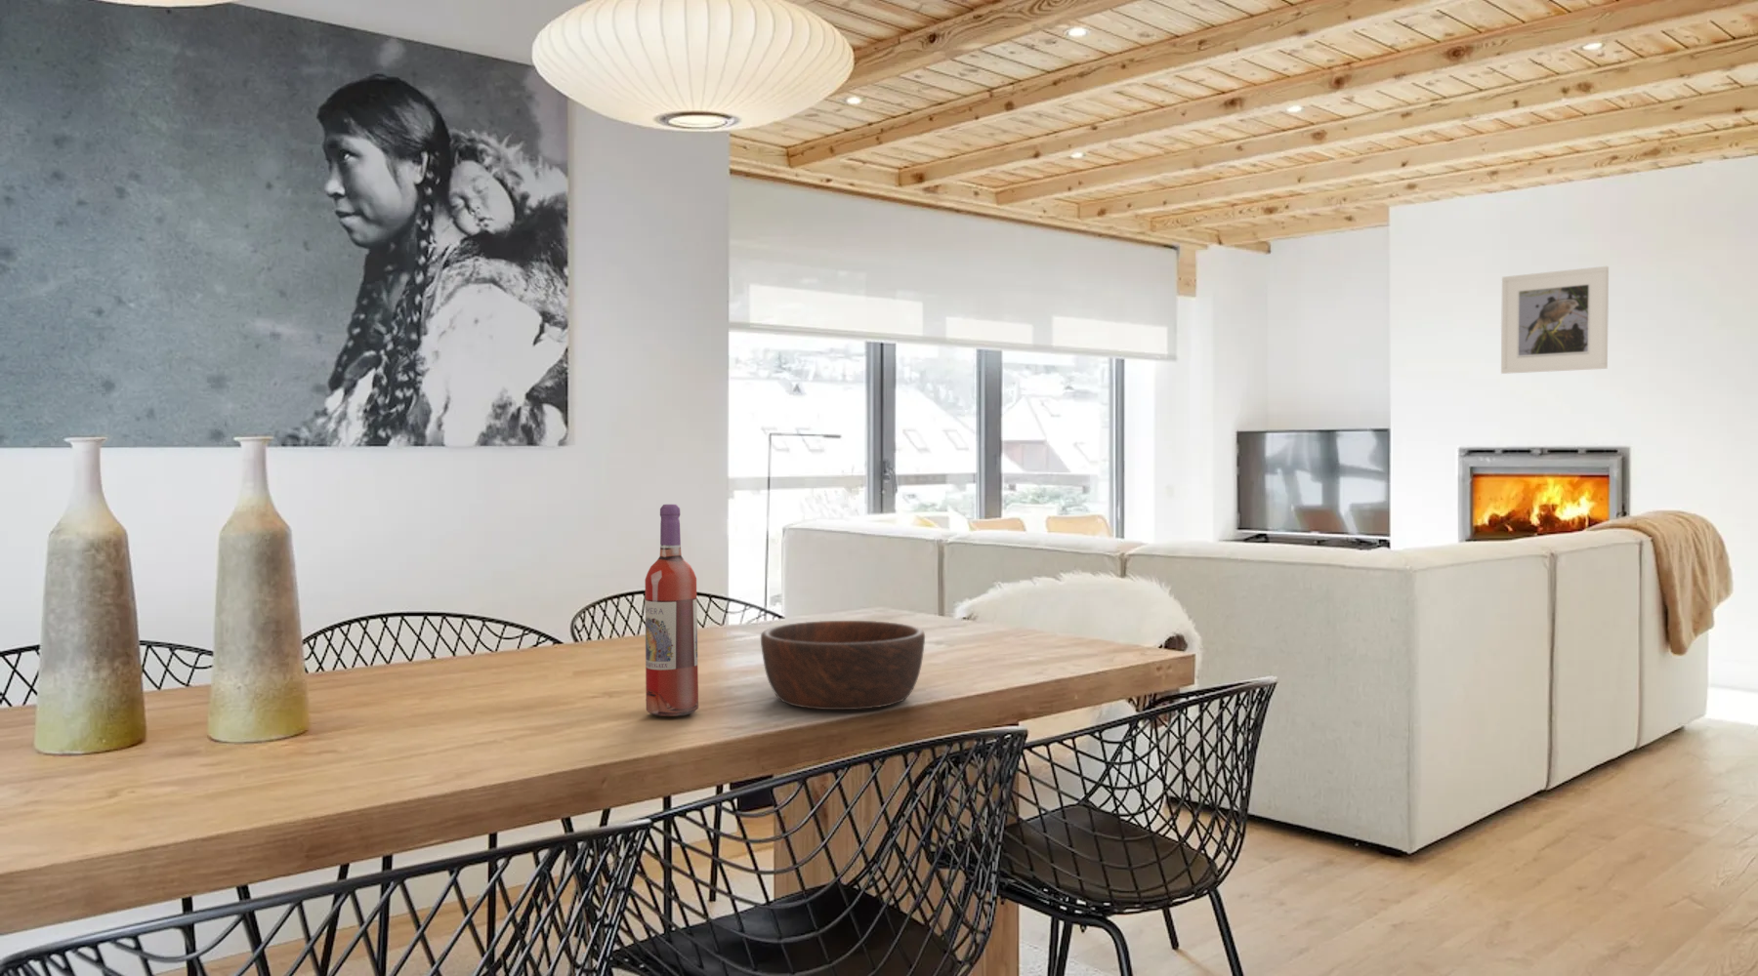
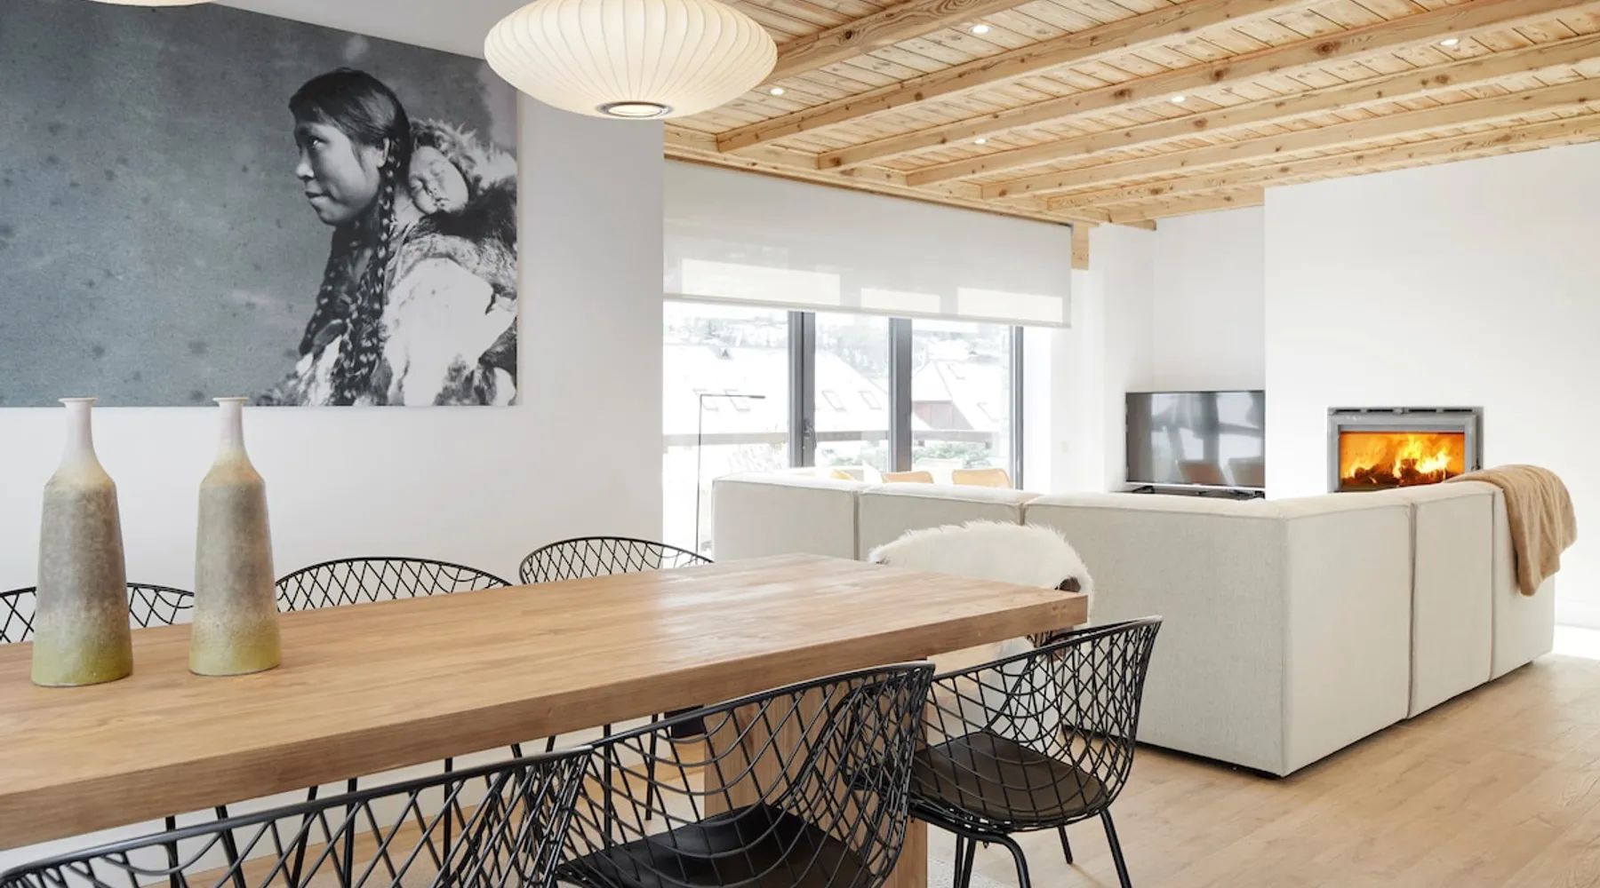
- wooden bowl (843, 665)
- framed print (1552, 321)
- wine bottle (671, 609)
